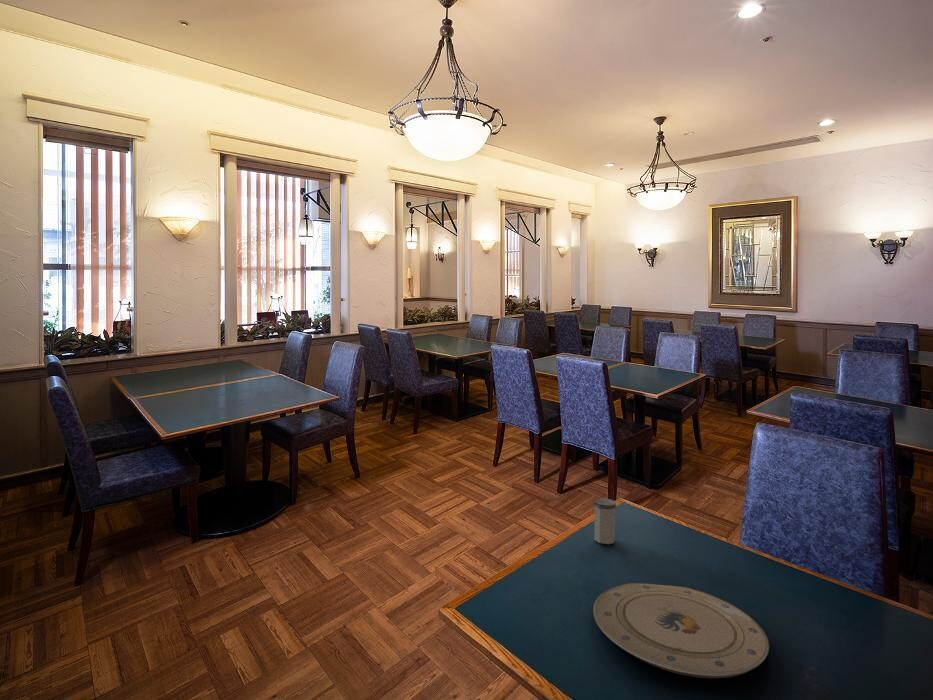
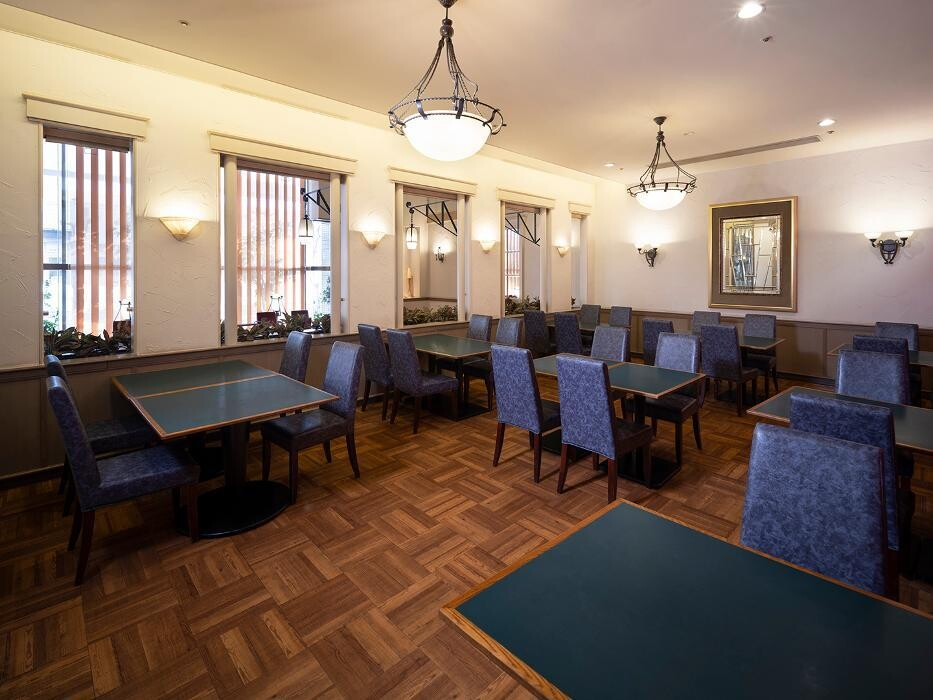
- plate (675, 625)
- salt shaker (604, 520)
